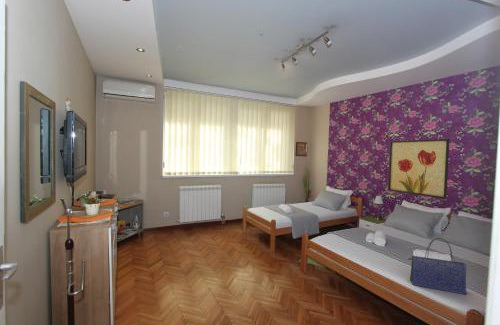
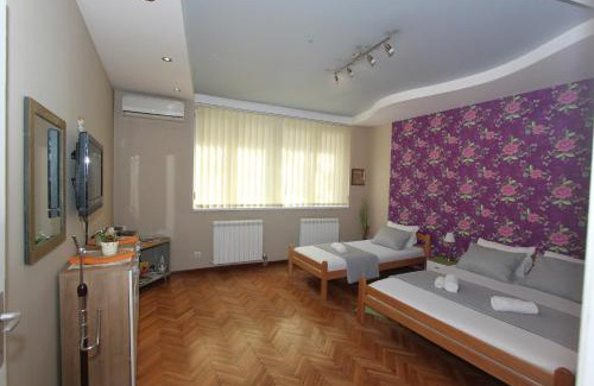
- tote bag (435, 262)
- wall art (415, 167)
